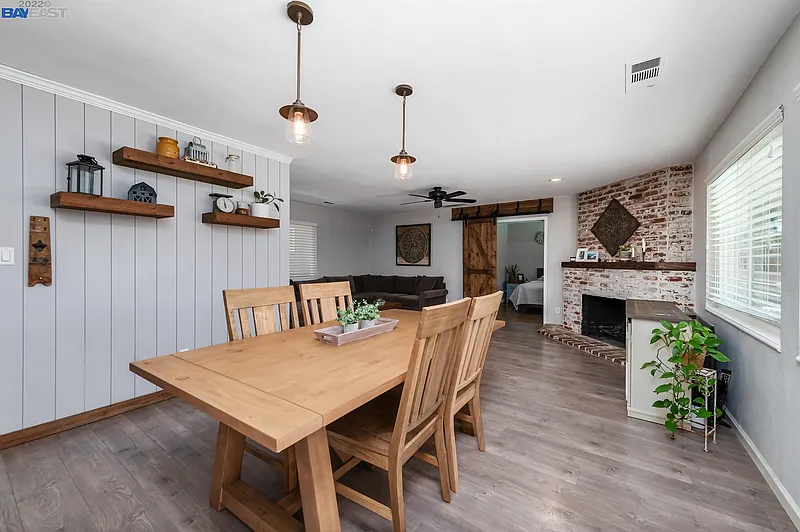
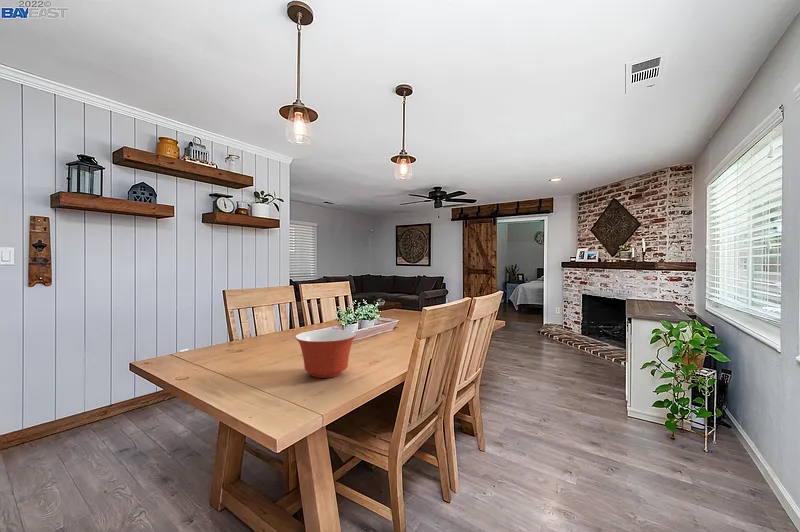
+ mixing bowl (326, 354)
